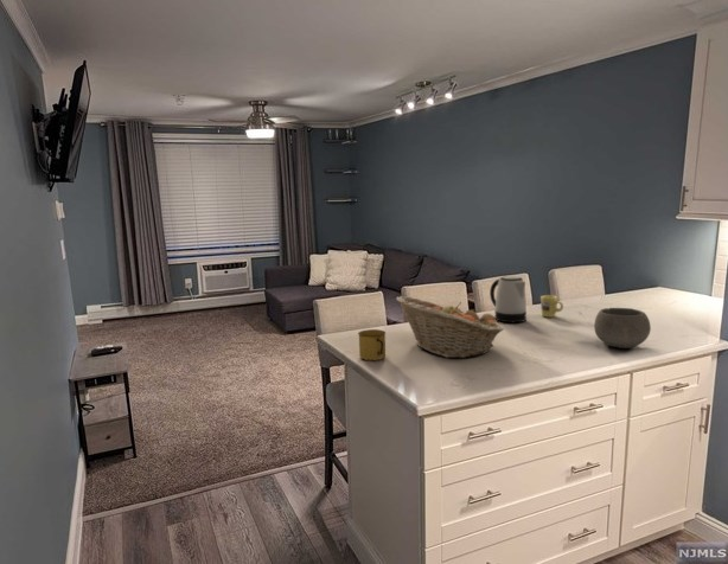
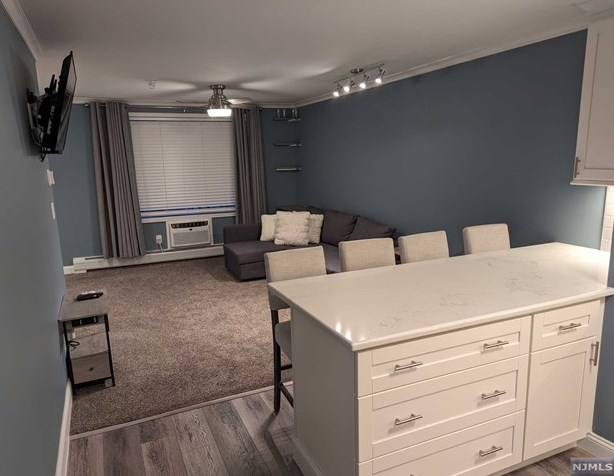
- mug (373, 345)
- fruit basket (447, 321)
- kettle (506, 297)
- bowl (621, 328)
- mug (551, 306)
